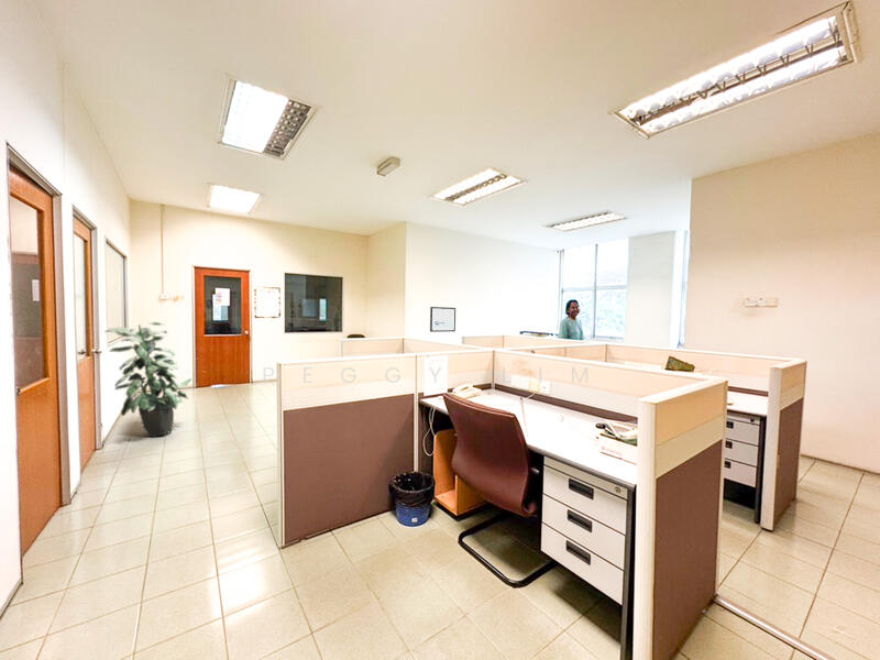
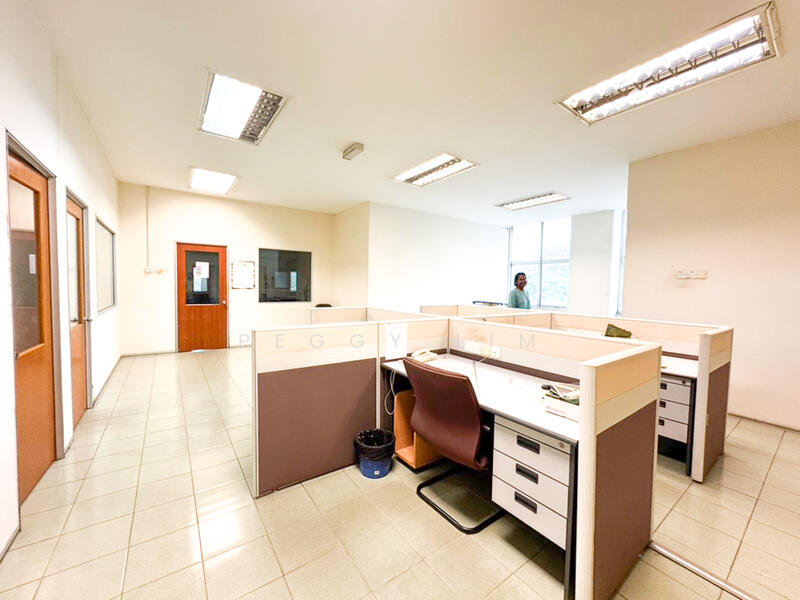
- wall art (442, 319)
- indoor plant (151, 380)
